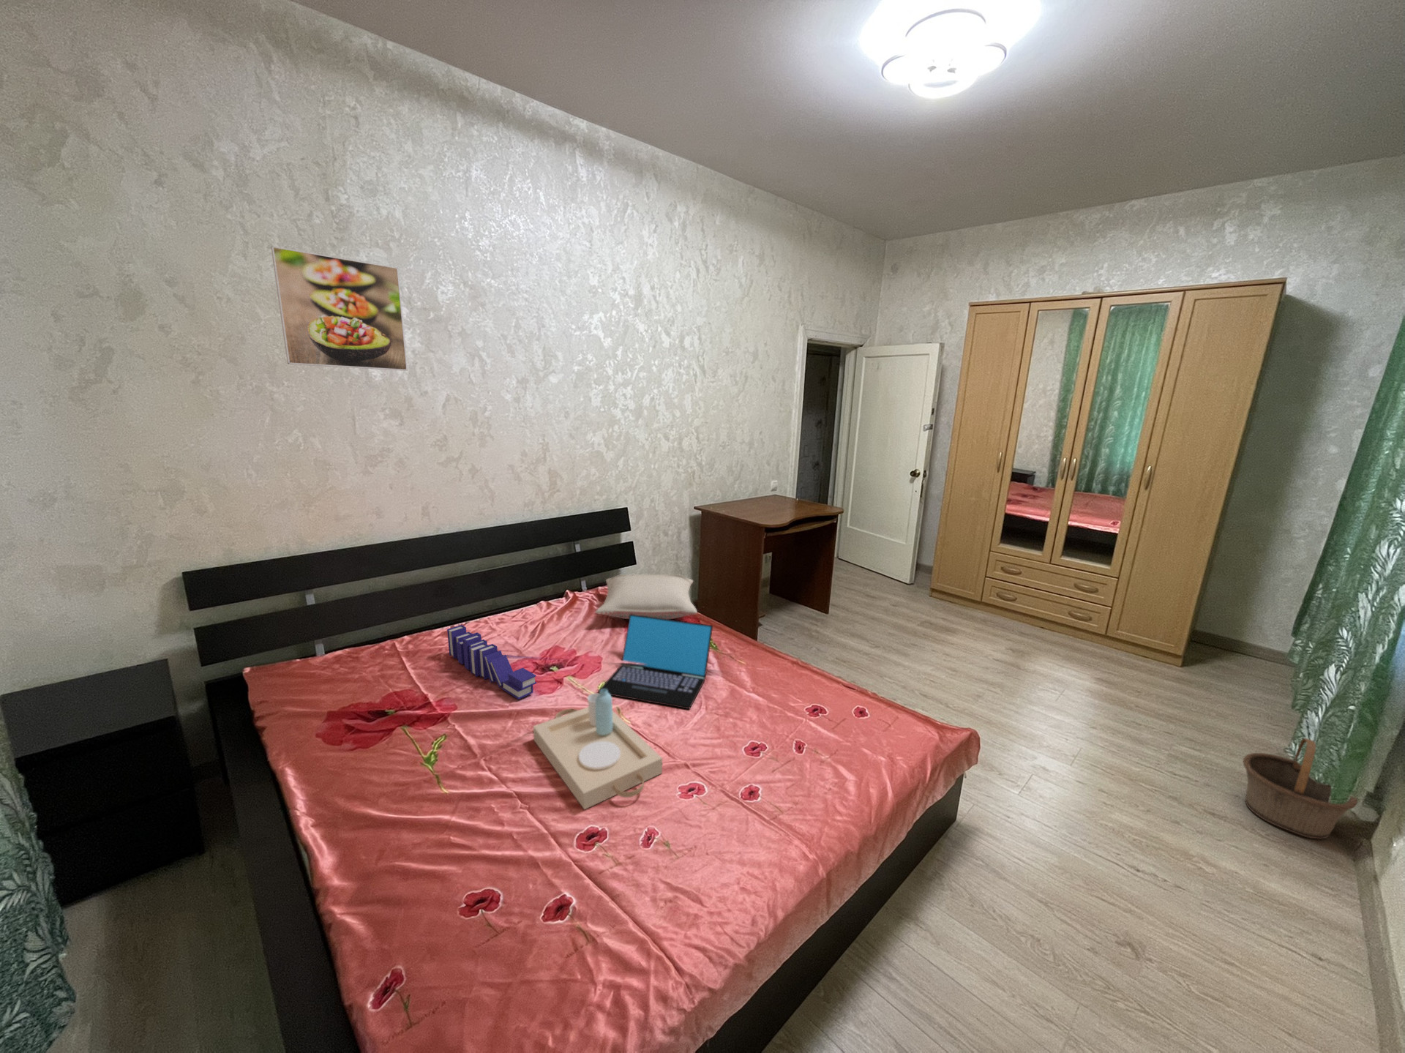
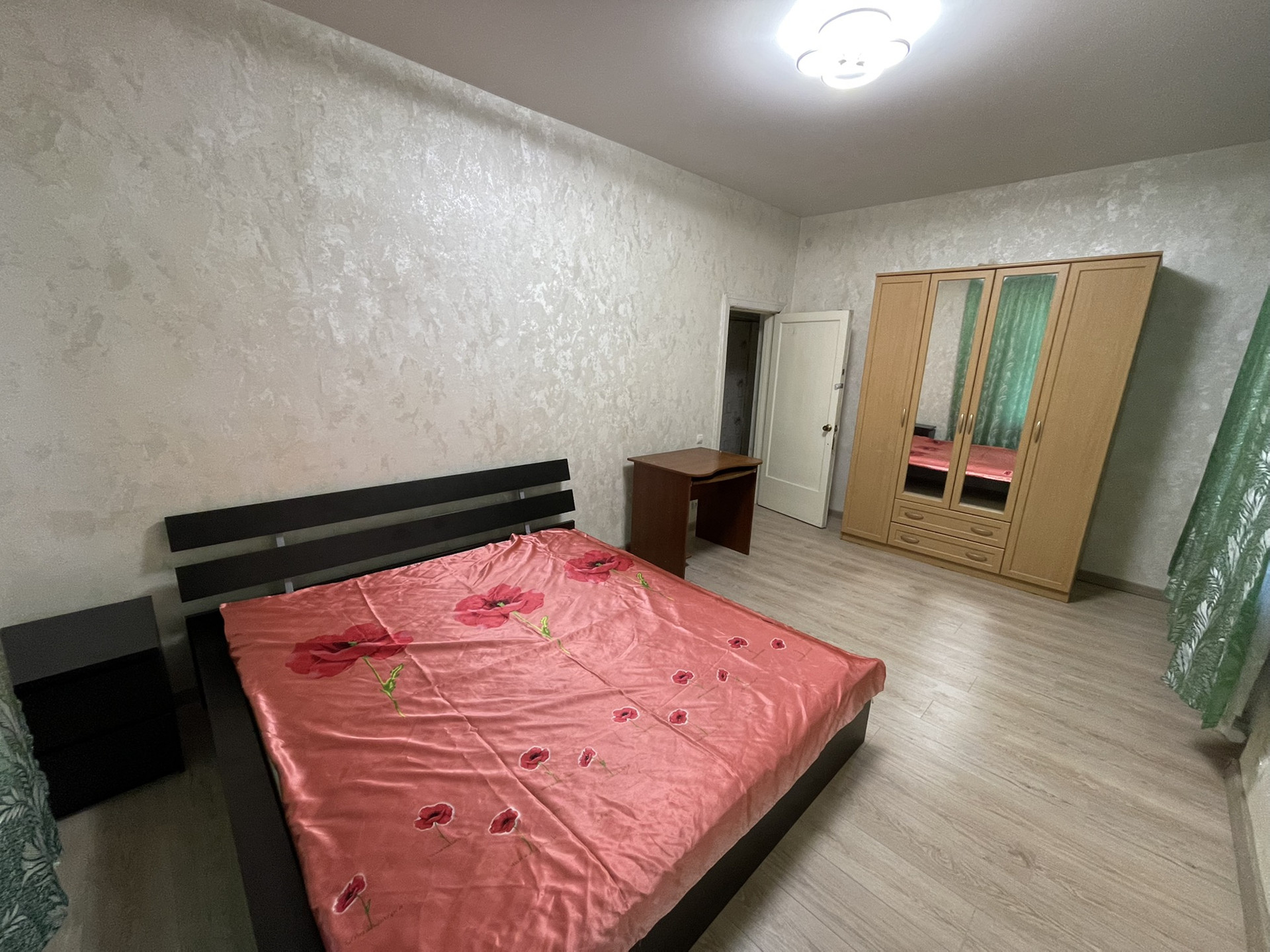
- book (488, 659)
- laptop (657, 657)
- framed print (345, 314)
- pillow (647, 596)
- basket (1297, 780)
- serving tray (594, 730)
